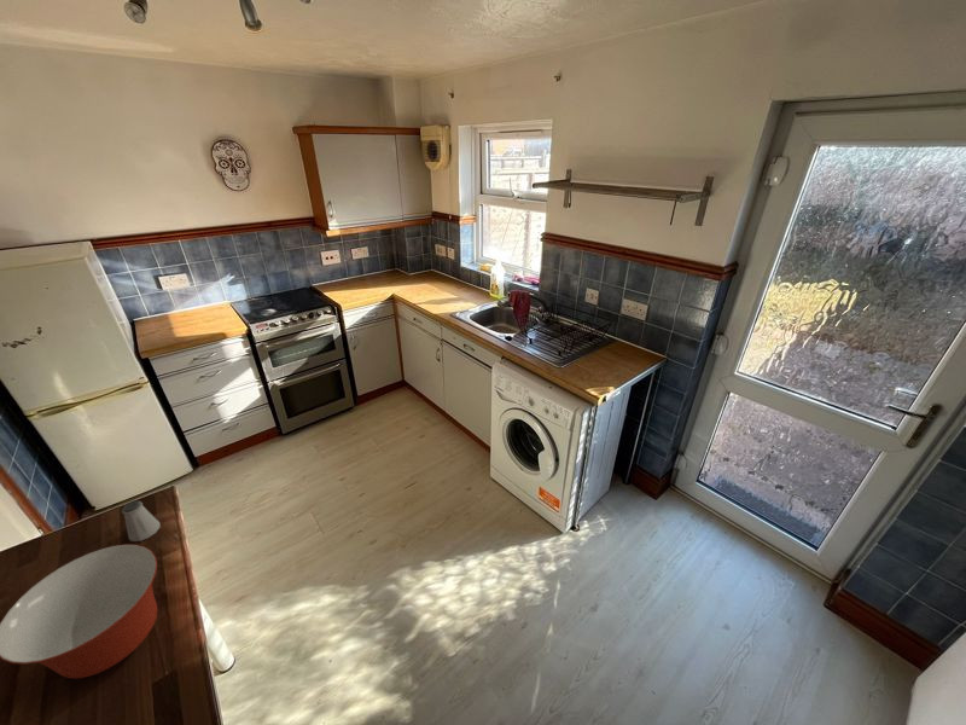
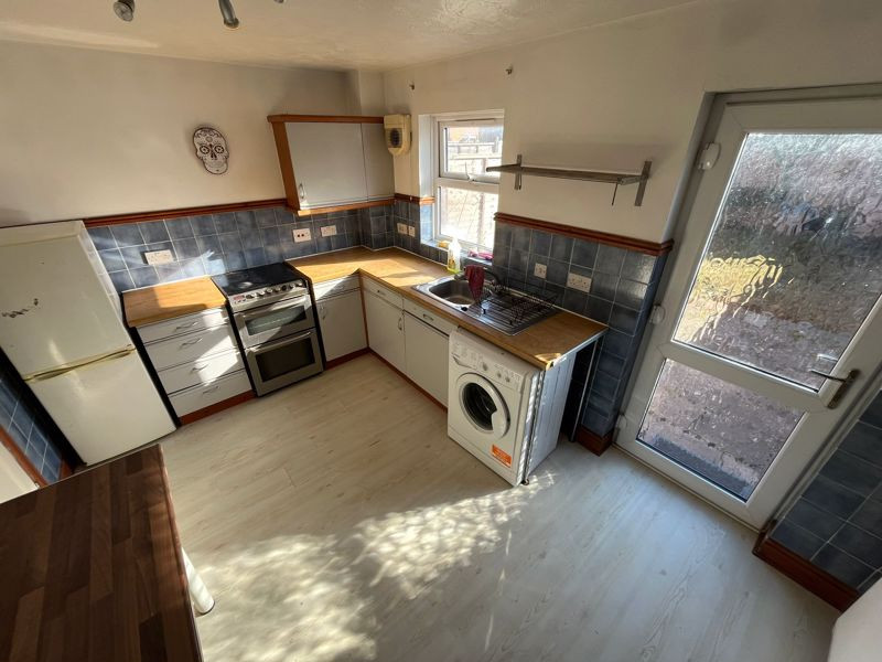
- saltshaker (138, 518)
- mixing bowl (98, 619)
